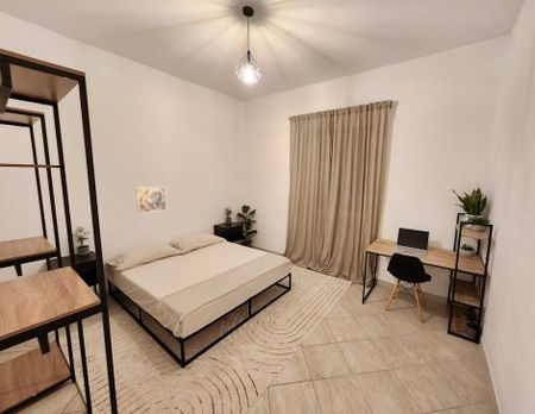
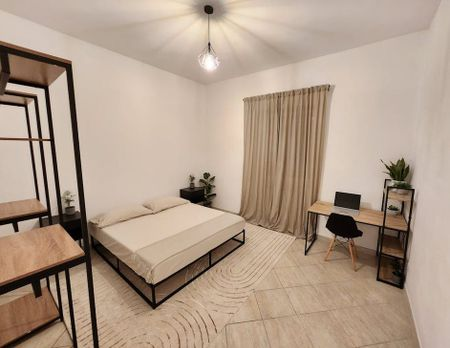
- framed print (151, 199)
